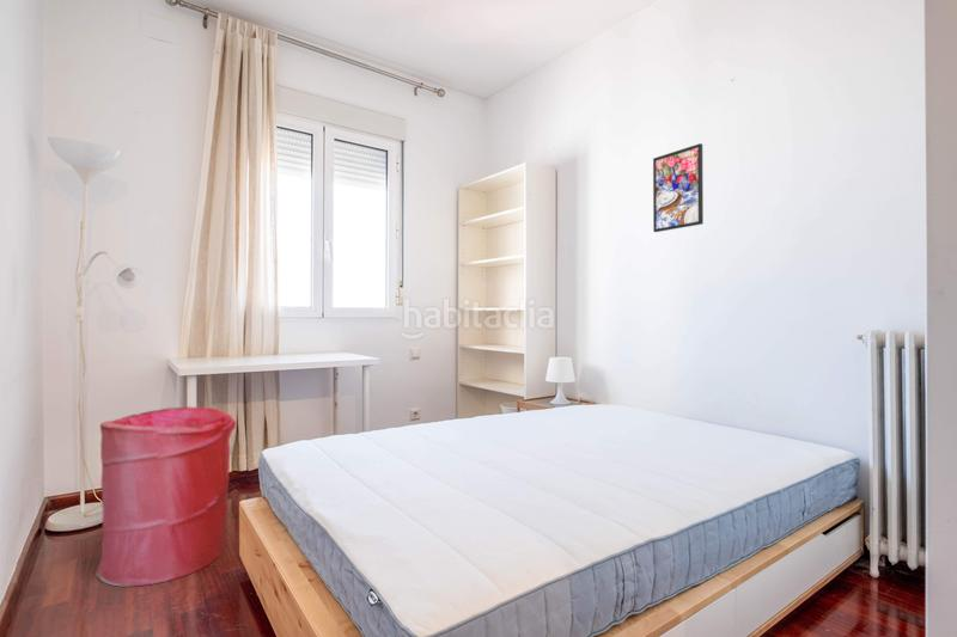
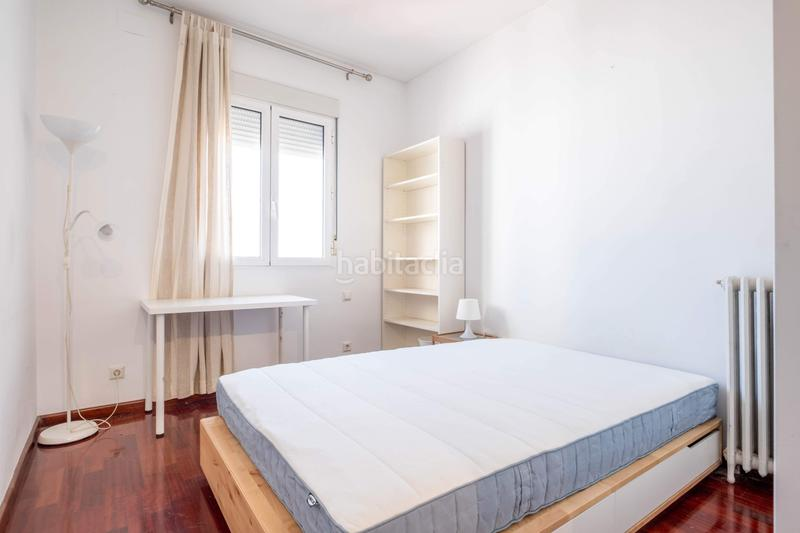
- laundry hamper (170, 485)
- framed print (677, 189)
